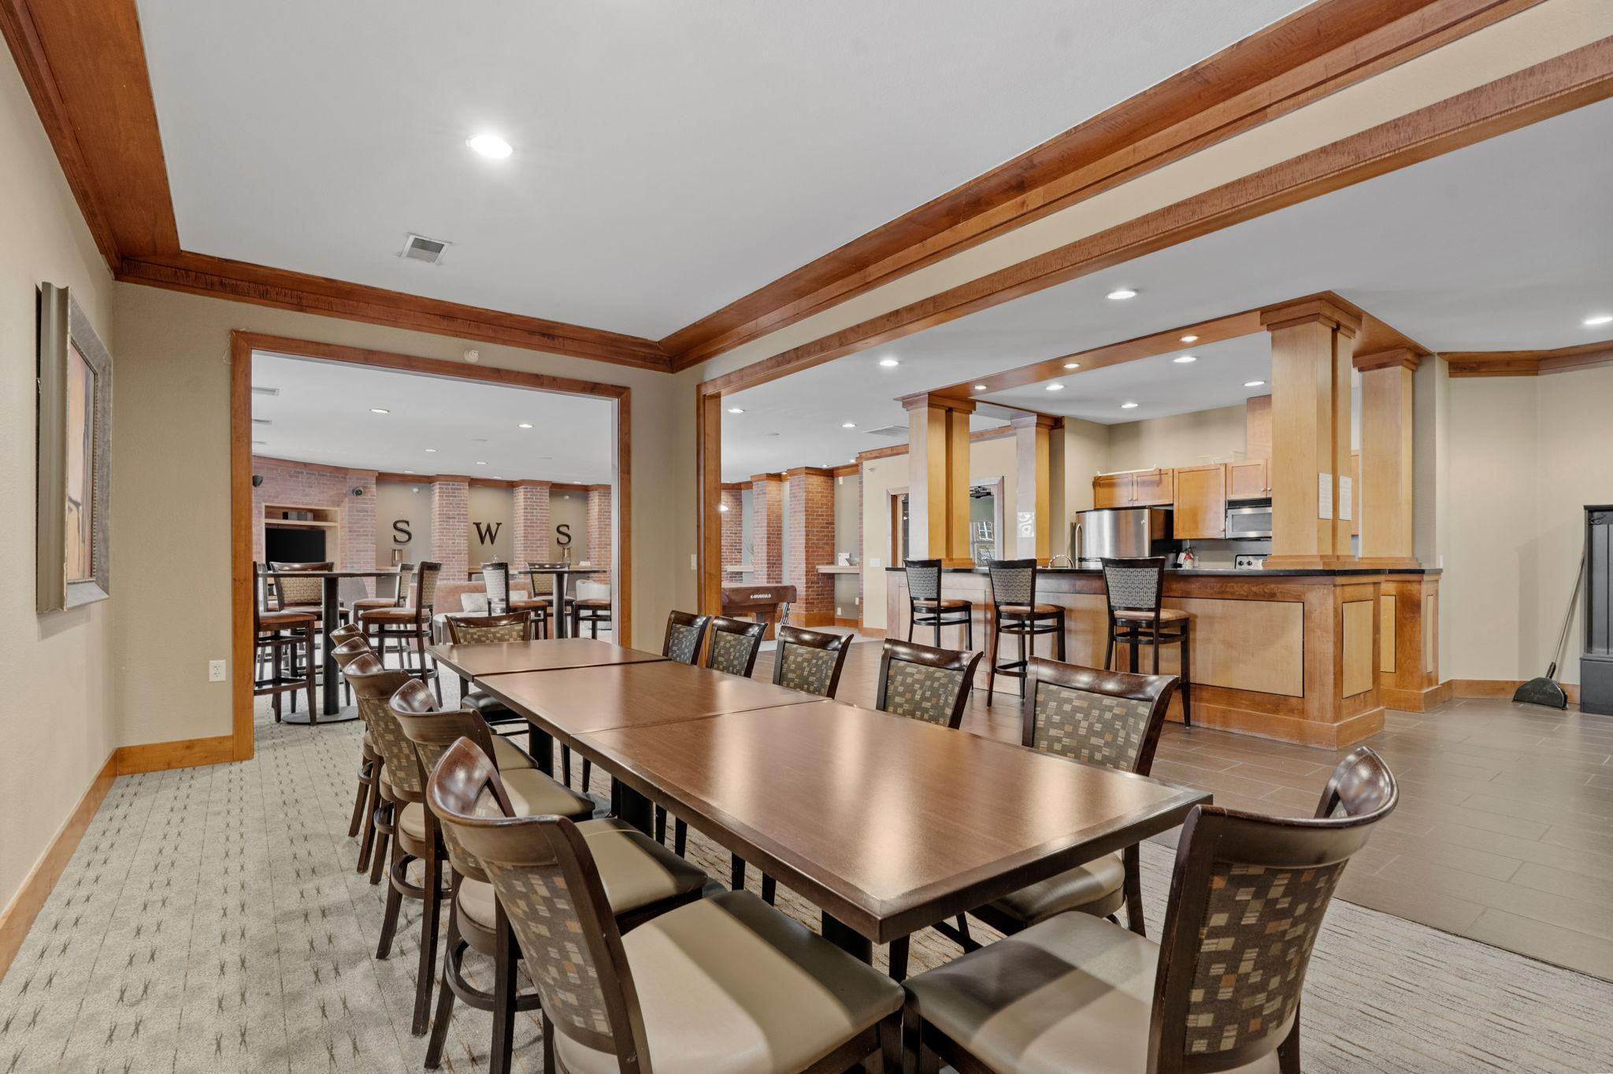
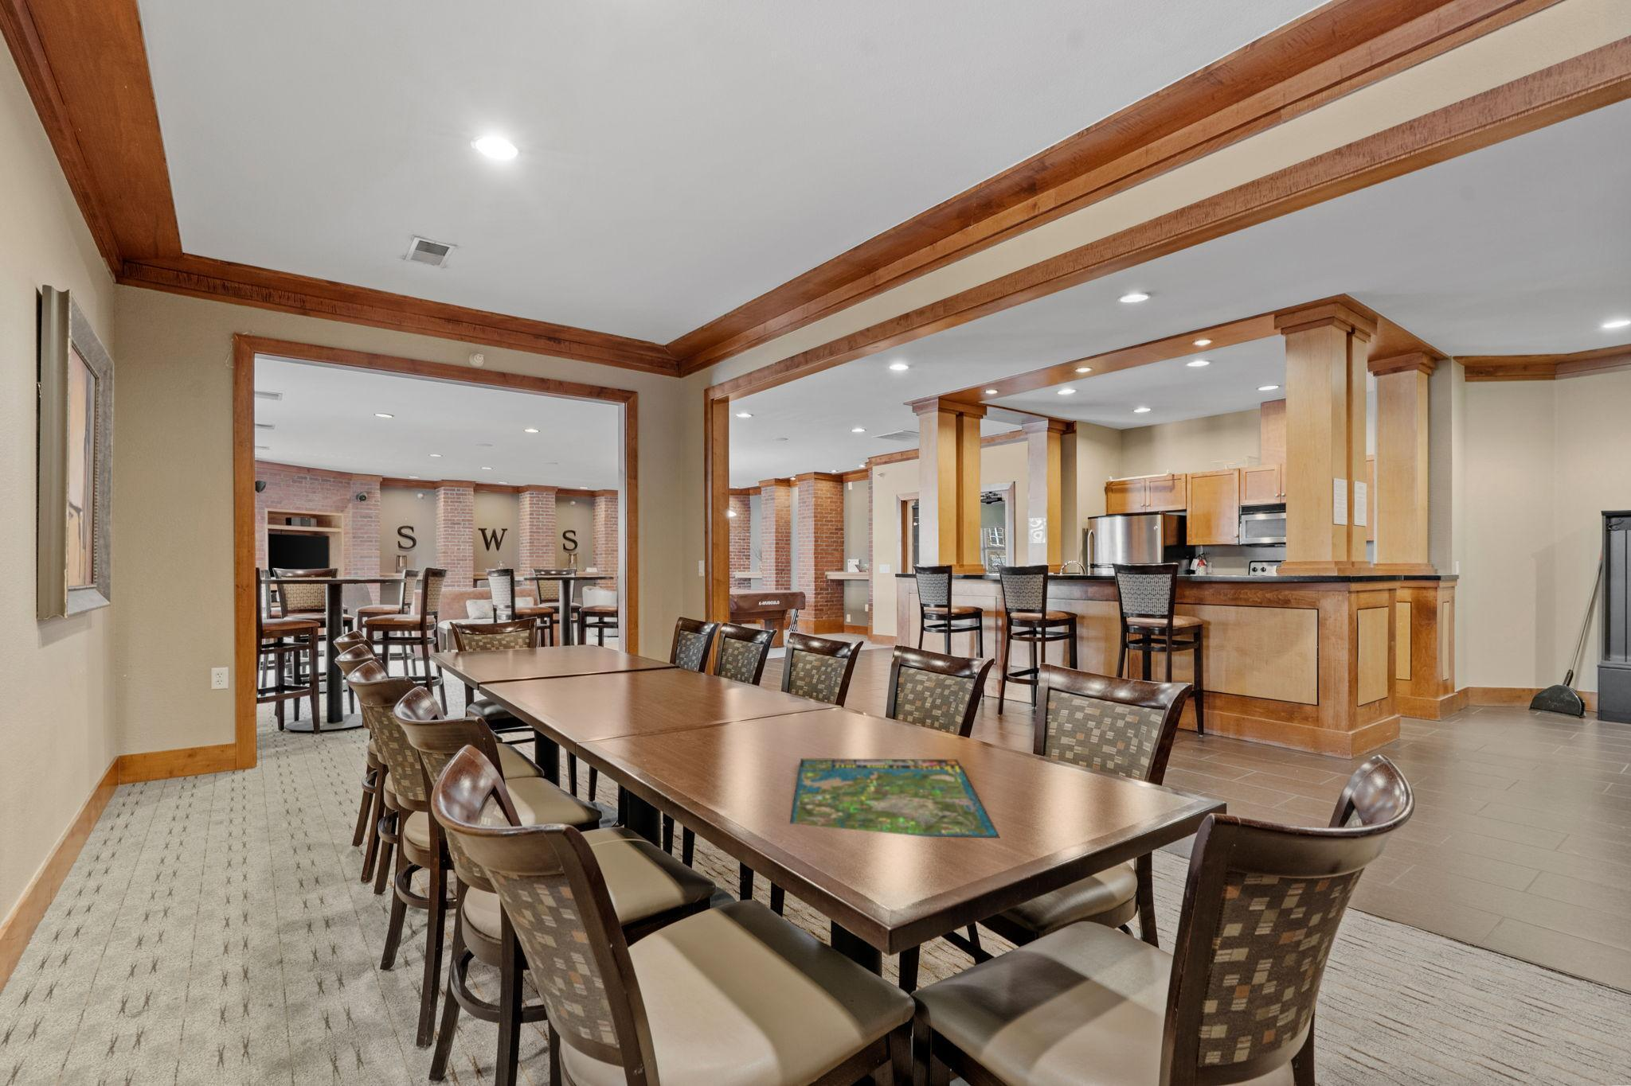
+ board game (885, 793)
